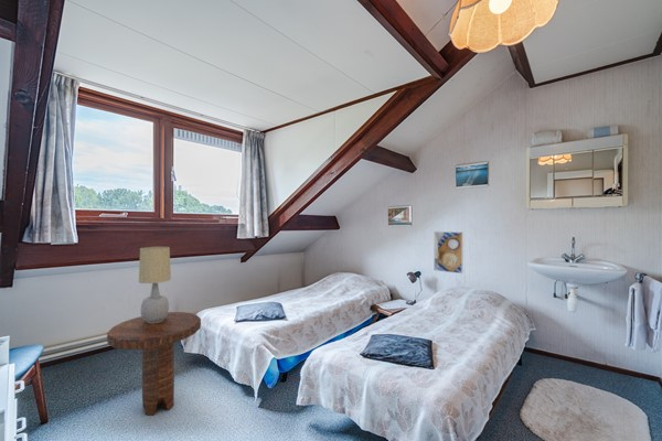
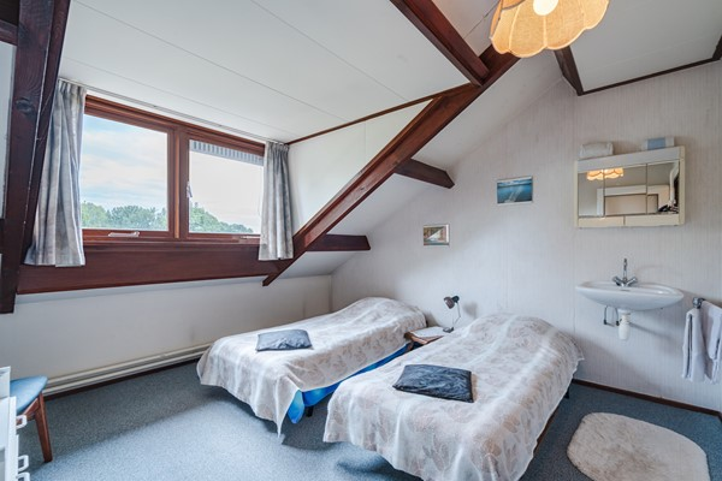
- side table (157, 365)
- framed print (448, 251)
- table lamp (154, 283)
